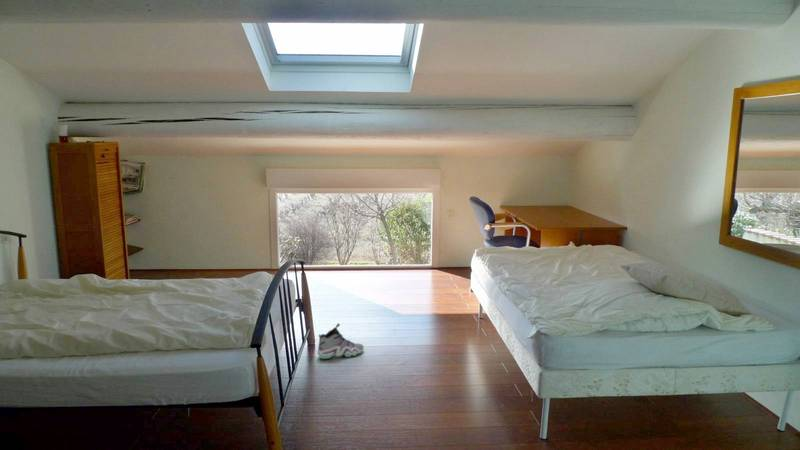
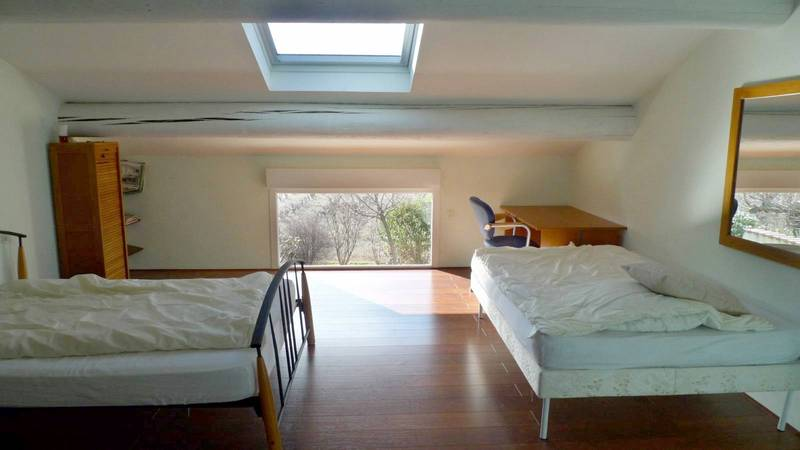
- sneaker (341, 339)
